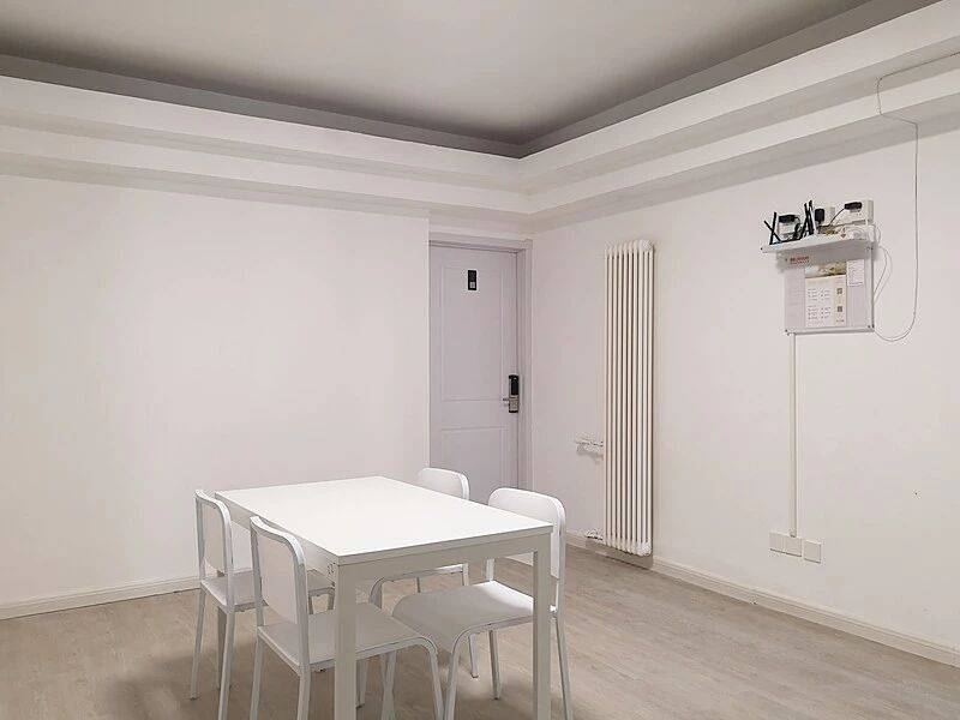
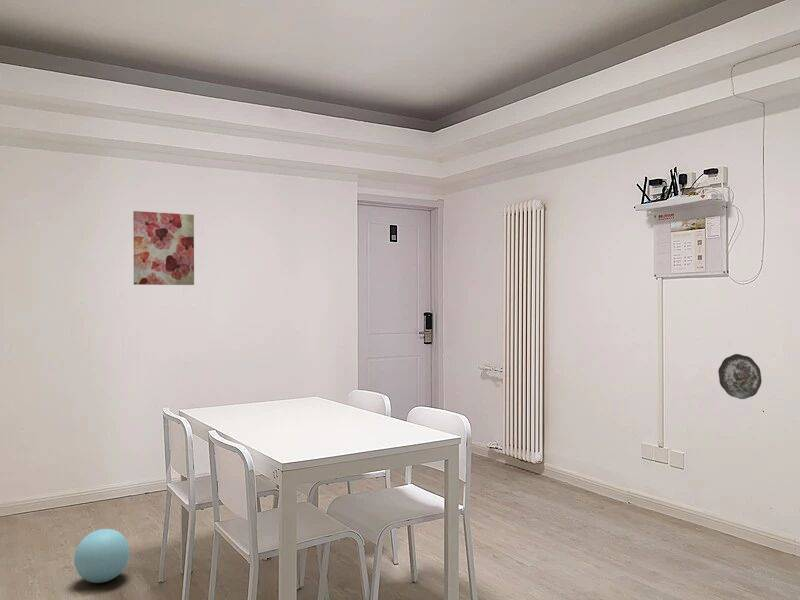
+ decorative plate (740, 376)
+ wall art (164, 248)
+ ball (102, 555)
